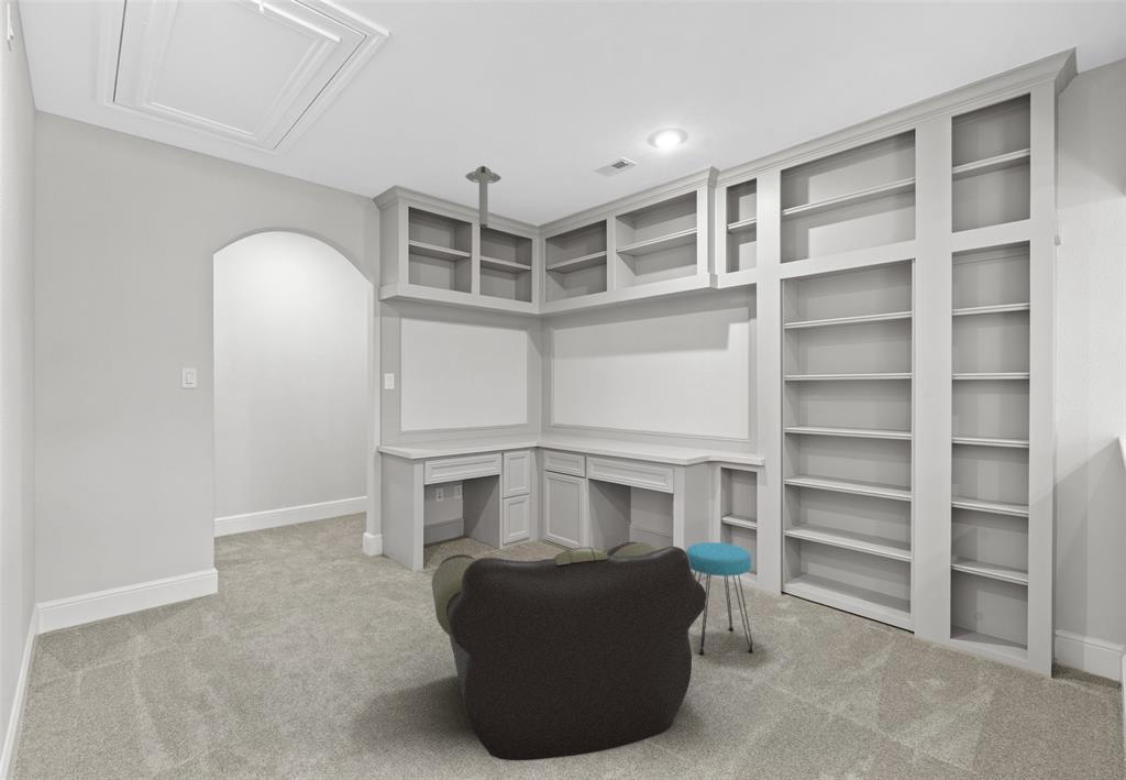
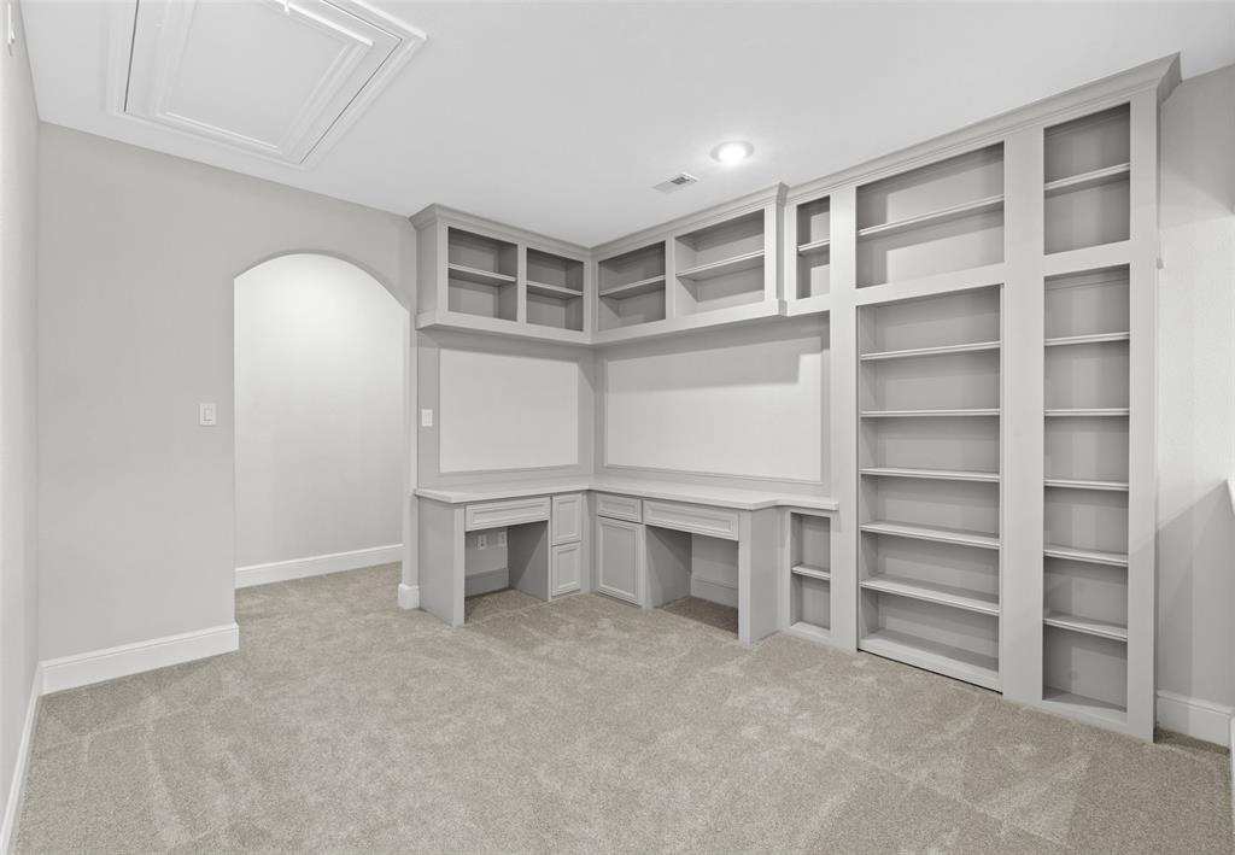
- stool (708, 594)
- armchair (566, 617)
- ceiling light (483, 196)
